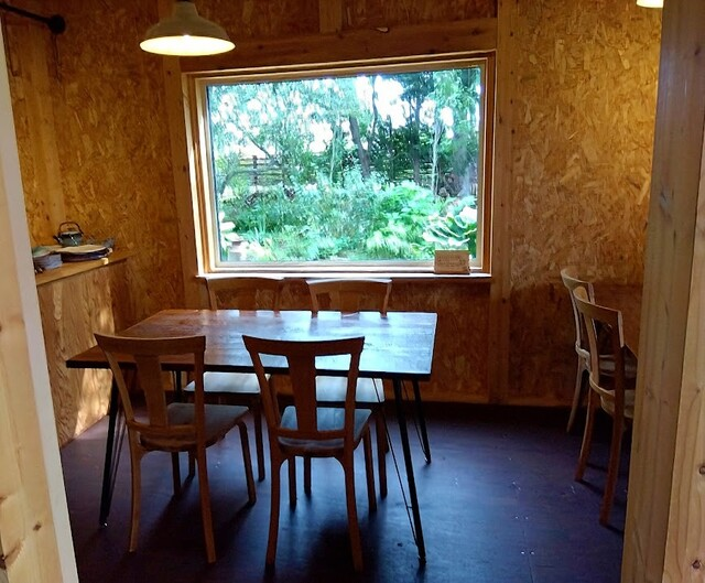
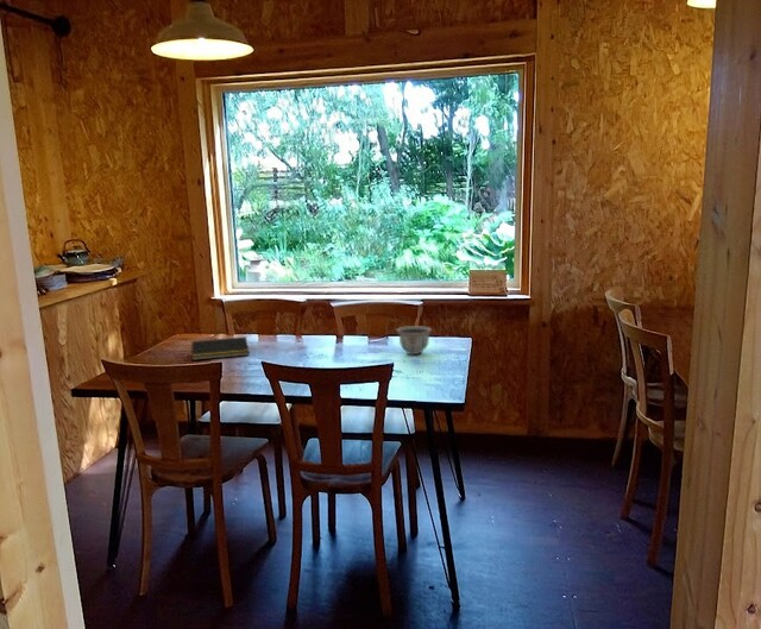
+ bowl (414, 340)
+ notepad (220, 347)
